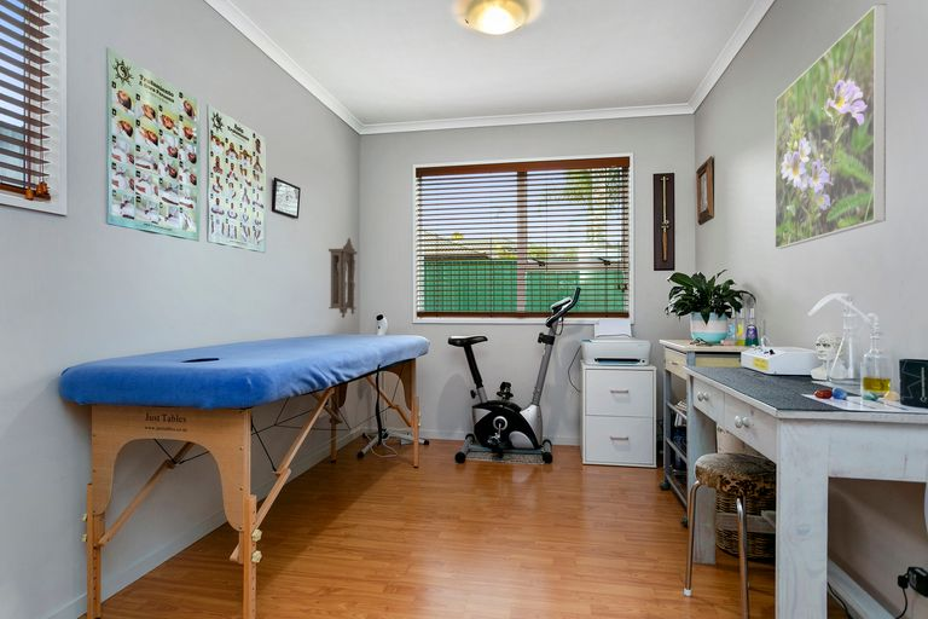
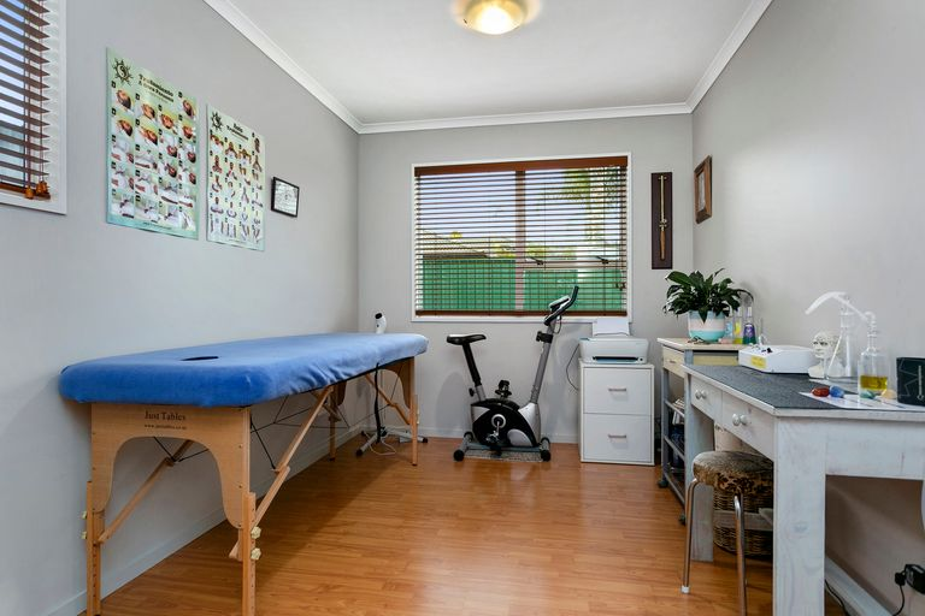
- pendulum clock (342, 278)
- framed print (819, 149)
